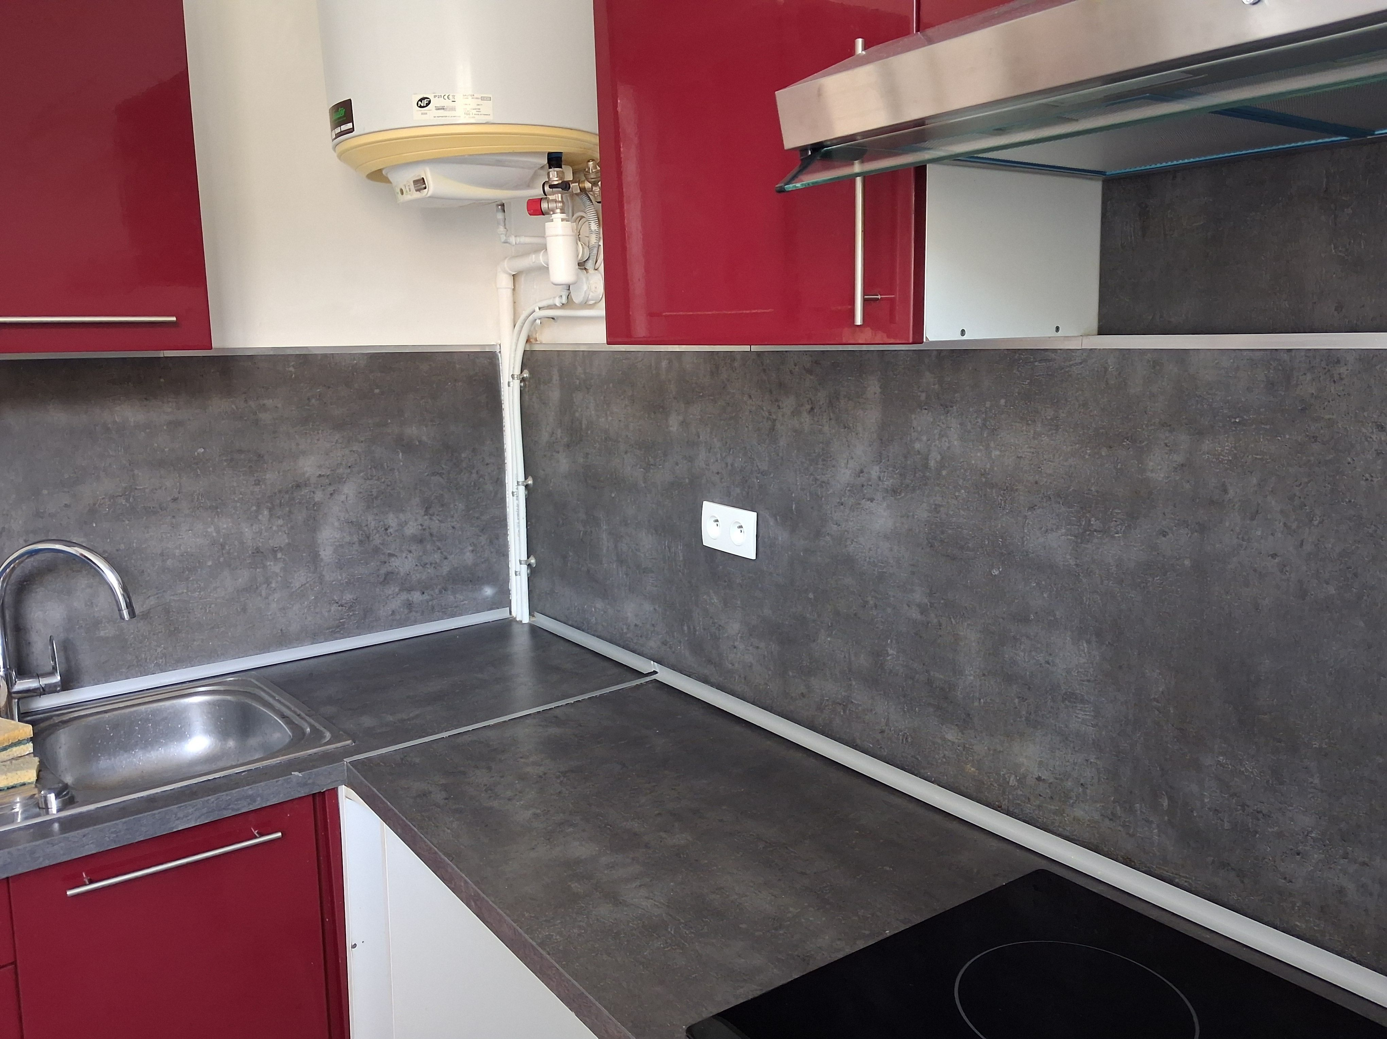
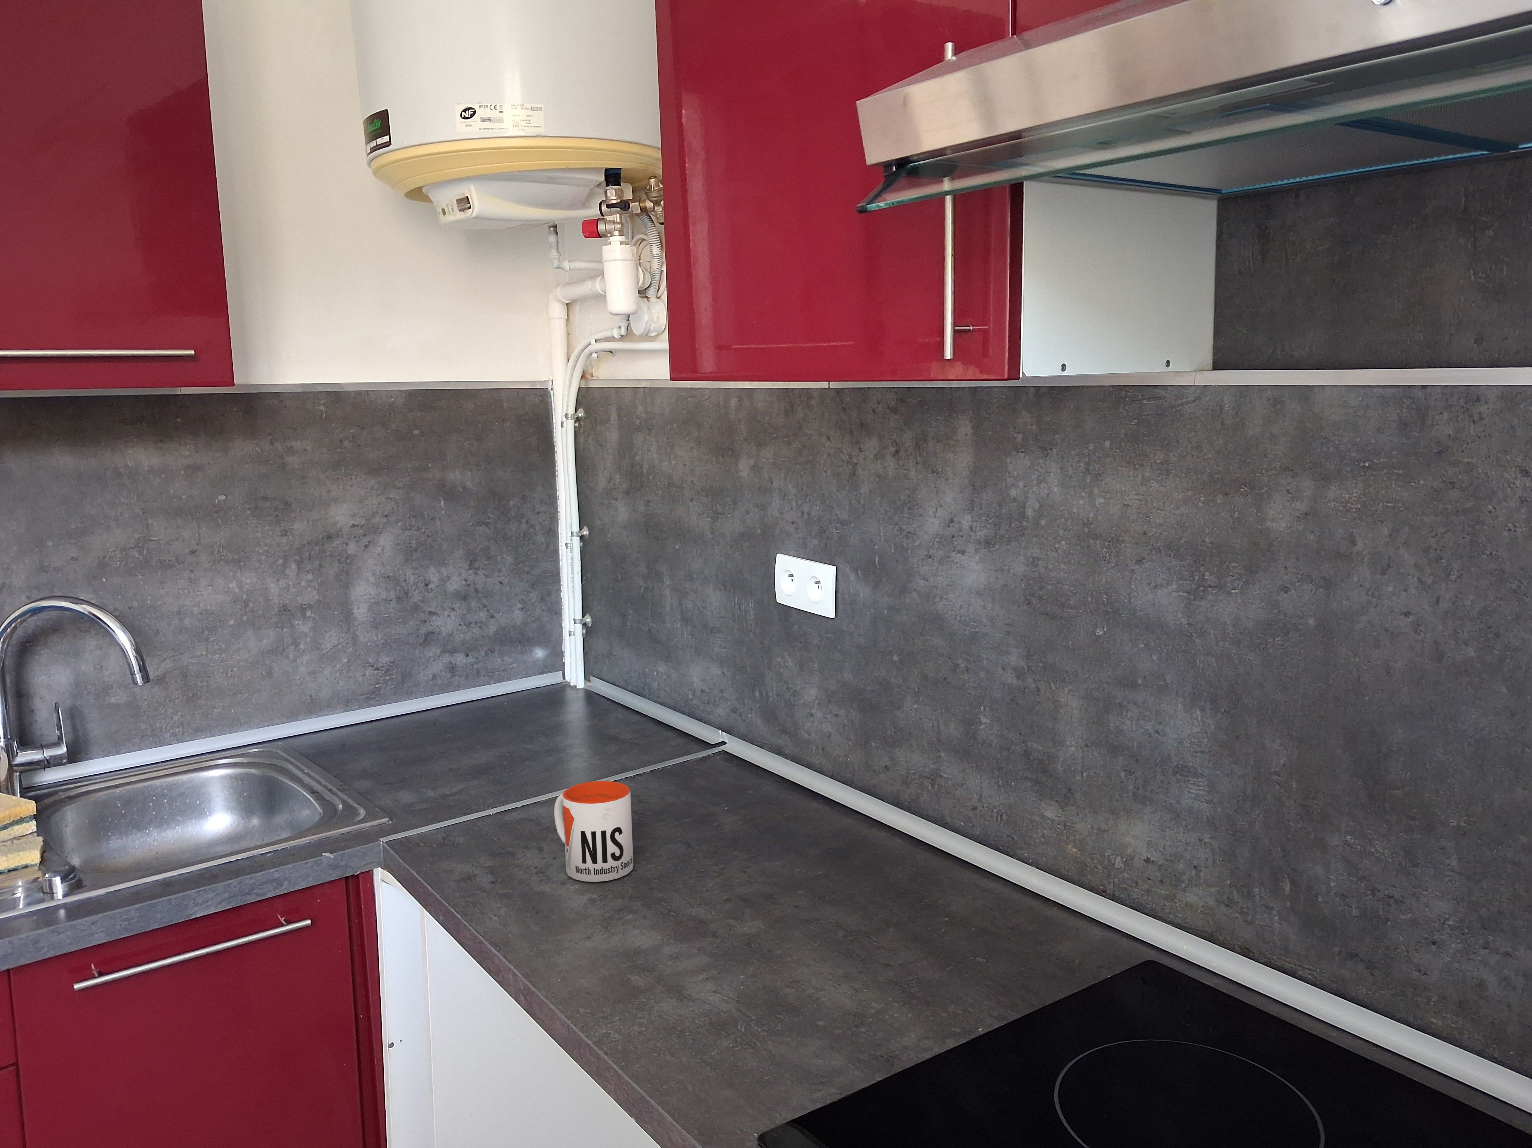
+ mug (587, 827)
